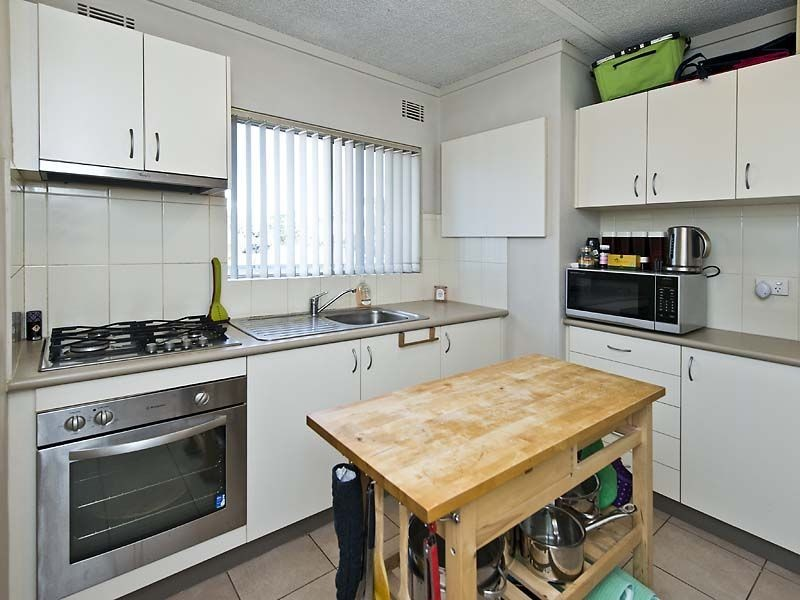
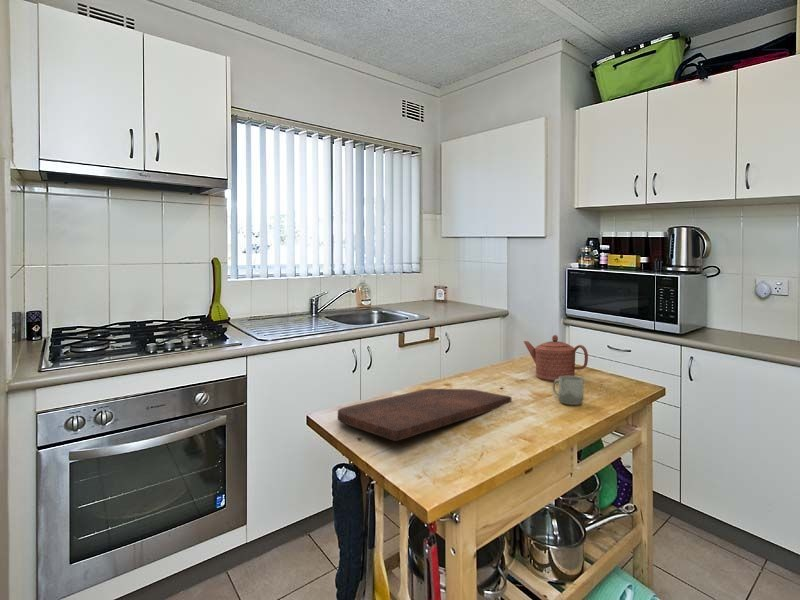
+ cup (566, 389)
+ cutting board (426, 407)
+ teapot (554, 356)
